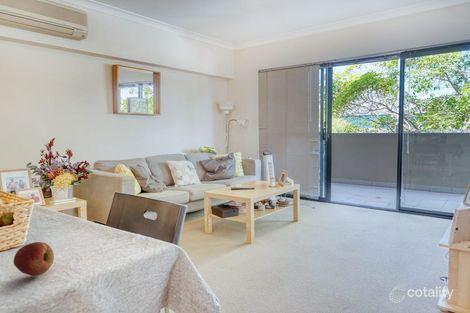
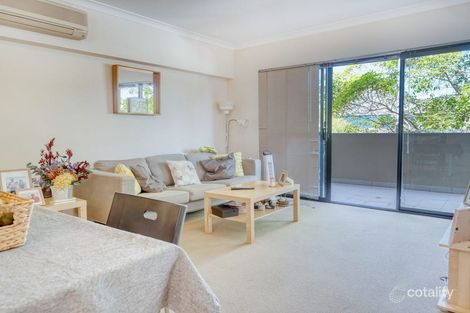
- apple (32, 259)
